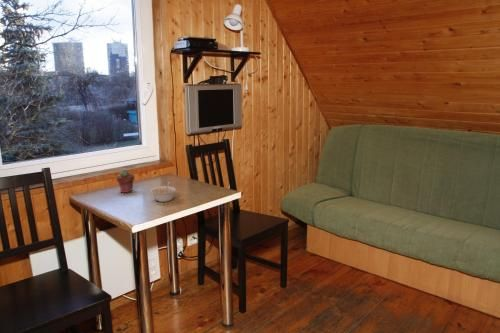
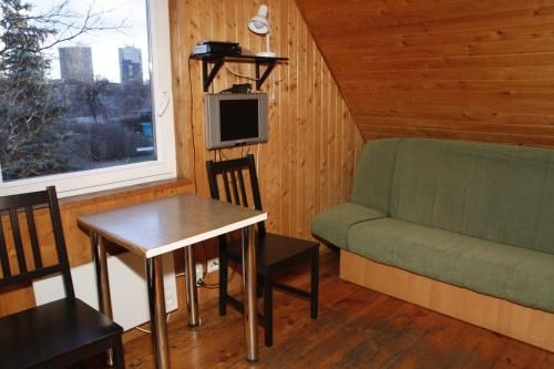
- legume (163, 193)
- potted succulent (125, 180)
